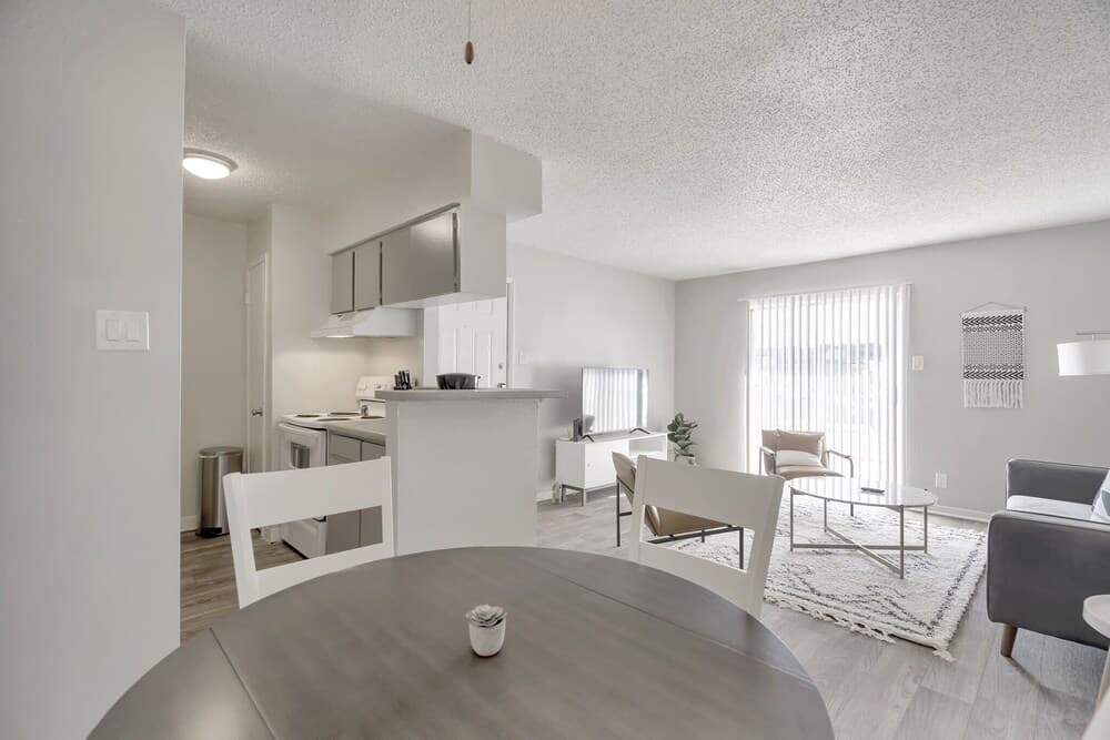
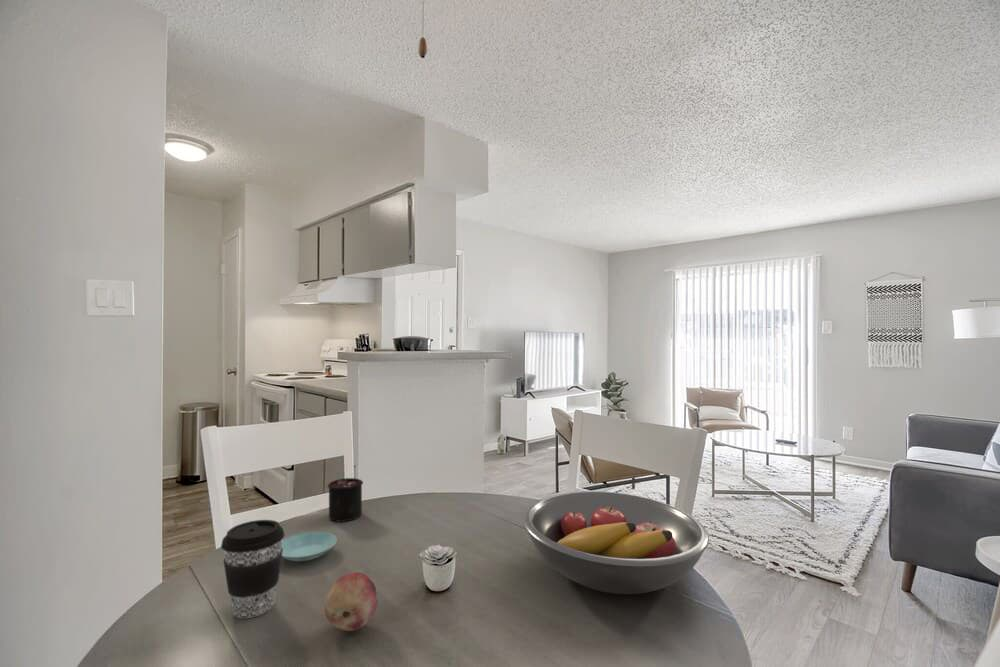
+ saucer (306, 548)
+ fruit (352, 601)
+ candle (345, 491)
+ coffee cup (253, 568)
+ fruit bowl (611, 538)
